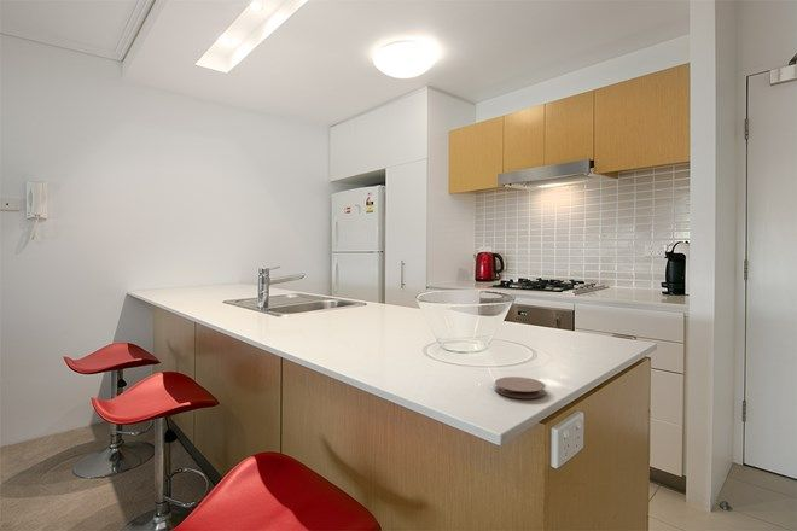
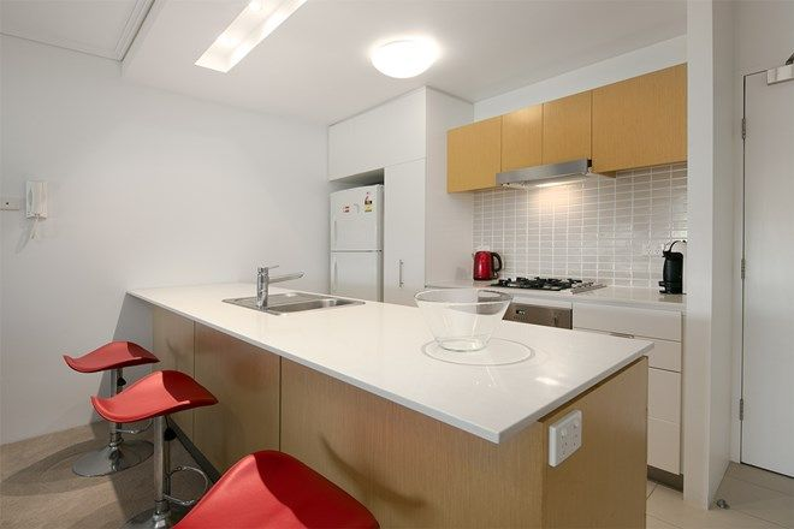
- coaster (519, 386)
